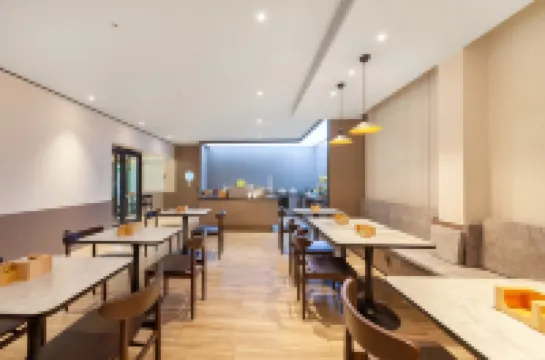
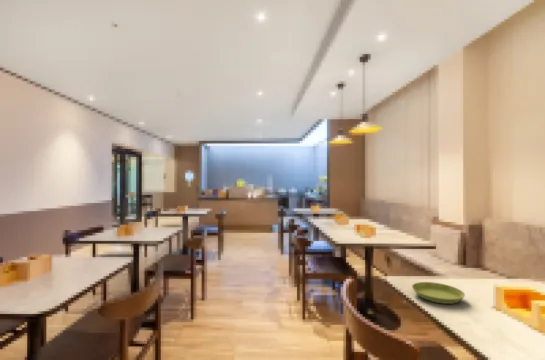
+ saucer (437, 293)
